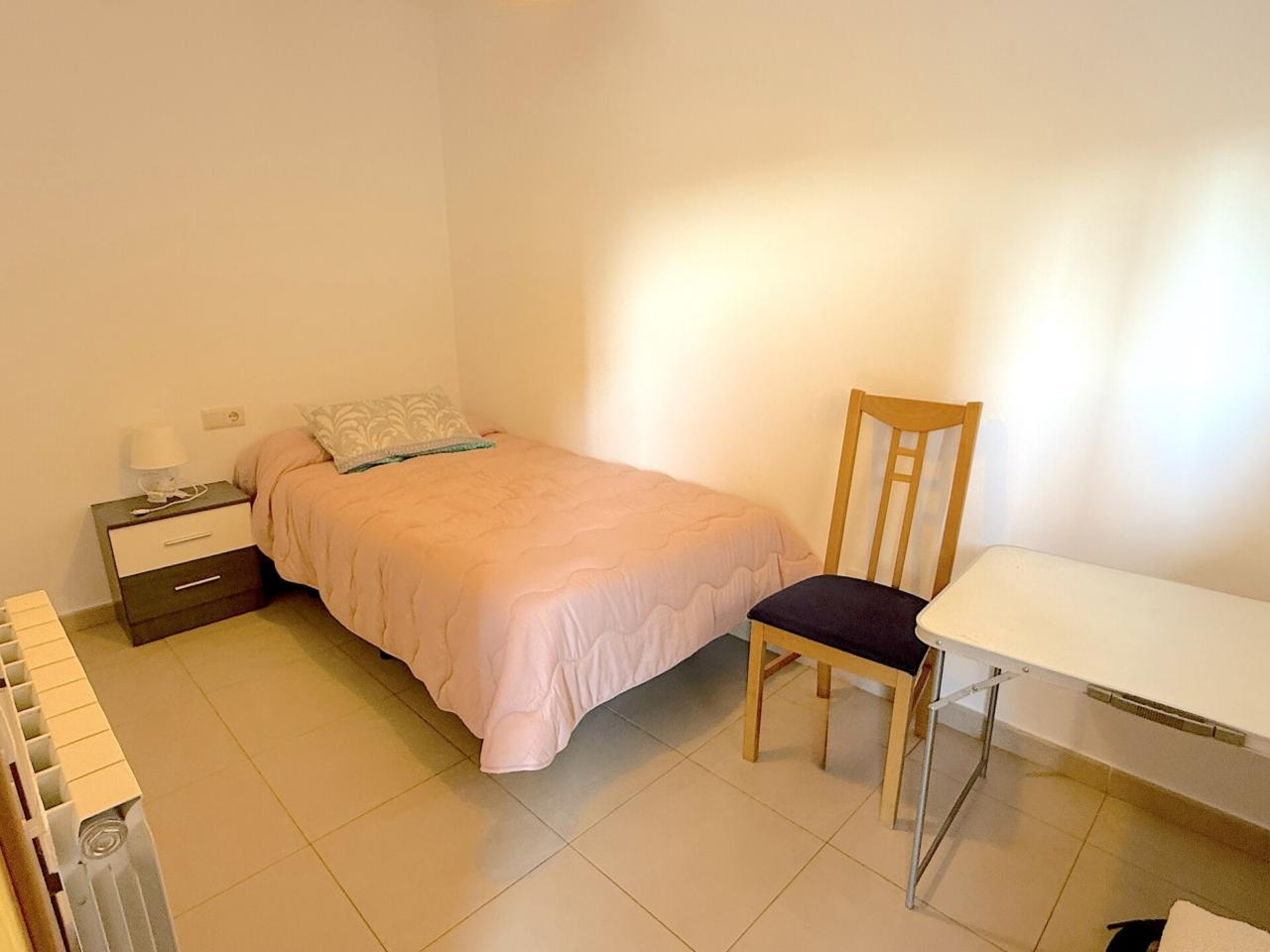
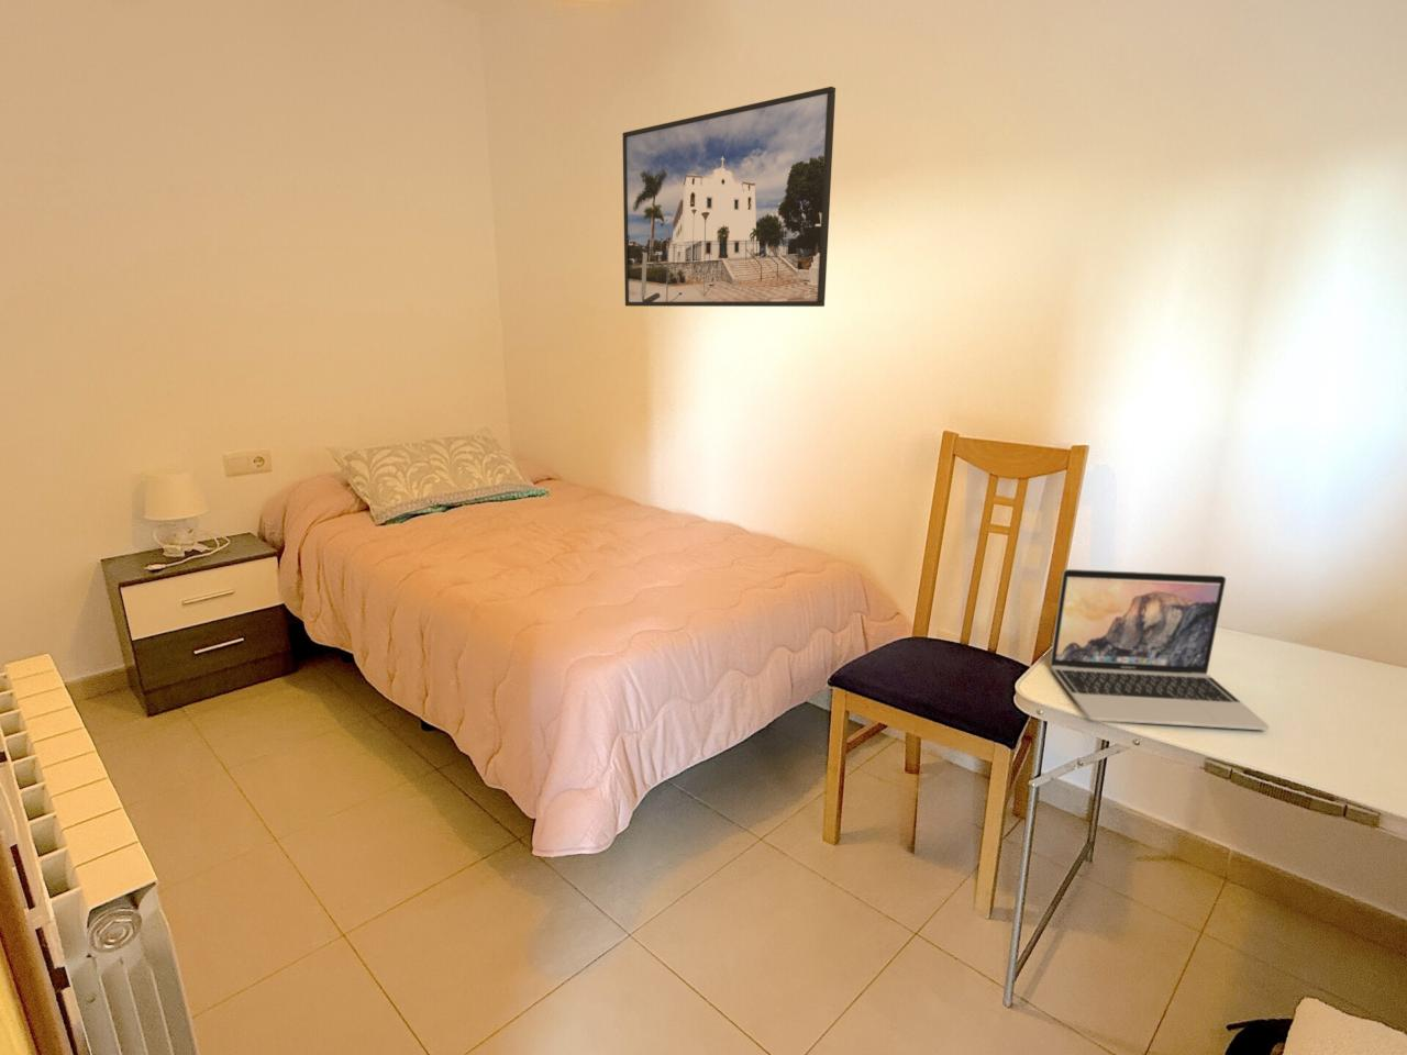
+ laptop (1160, 645)
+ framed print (715, 212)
